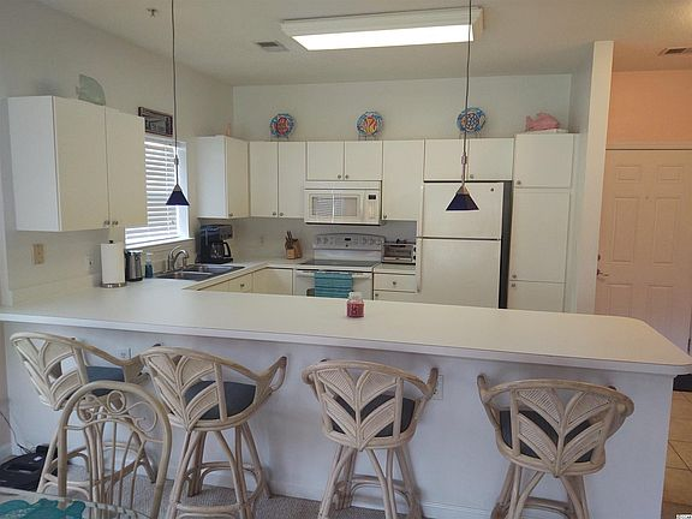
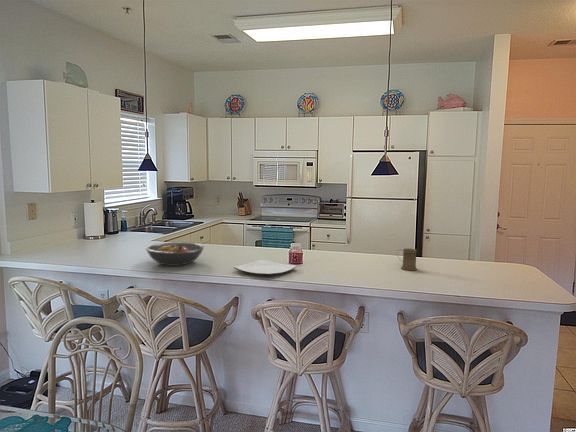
+ fruit bowl (175, 253)
+ plate (265, 268)
+ mug (406, 258)
